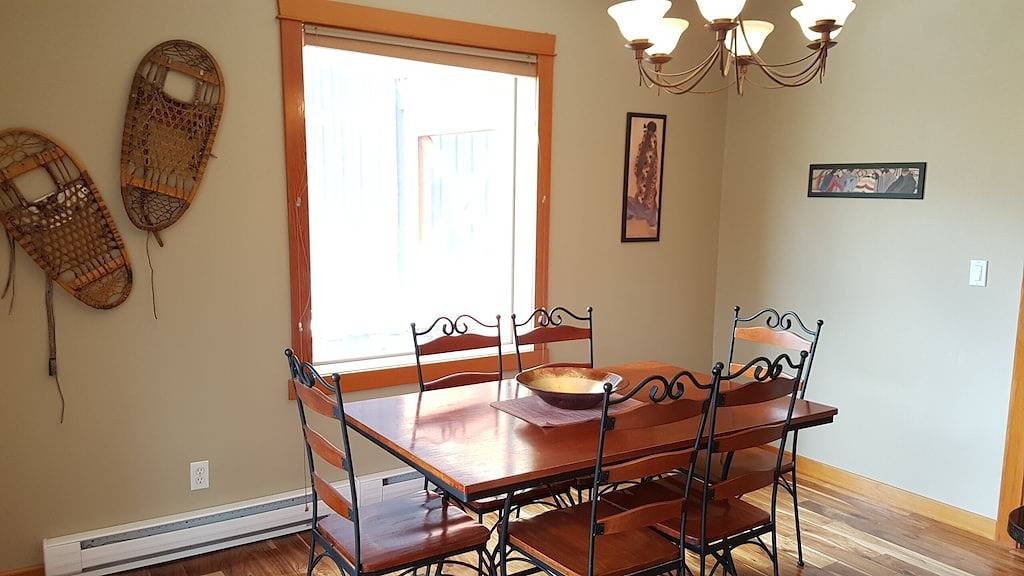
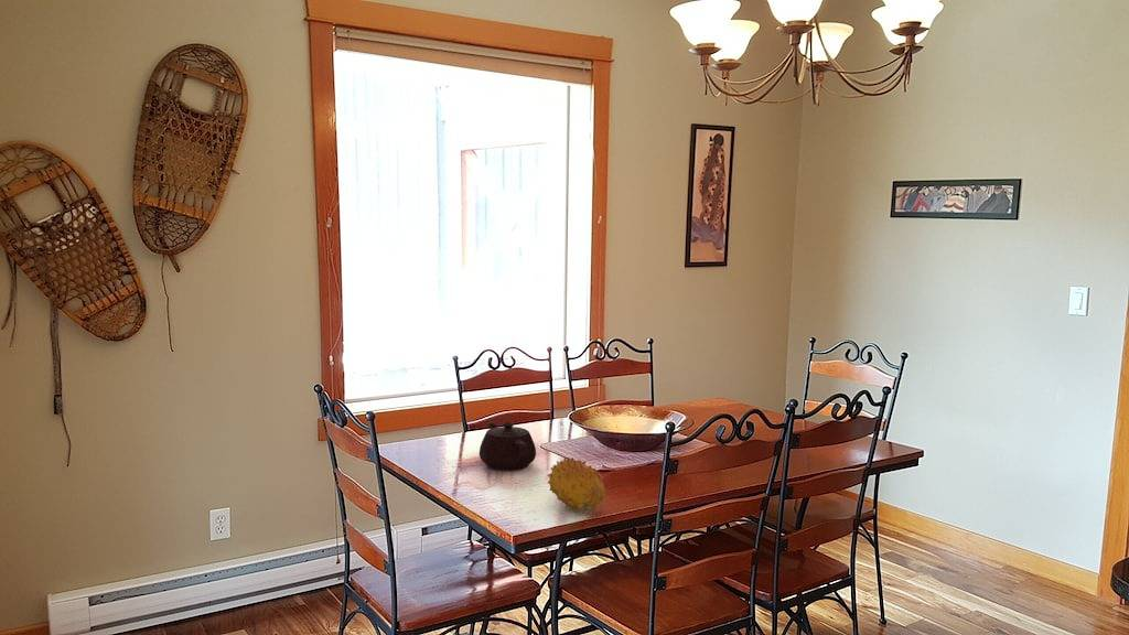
+ fruit (574, 483)
+ teapot (506, 443)
